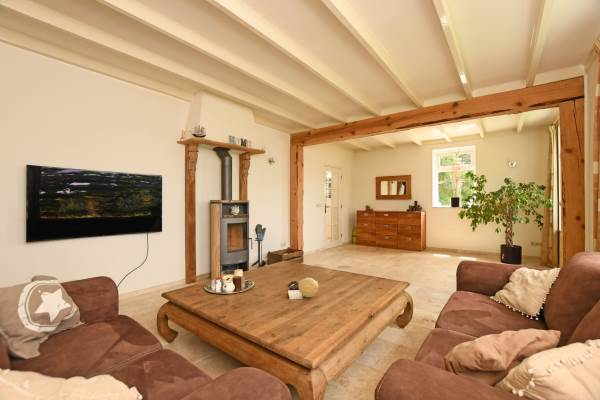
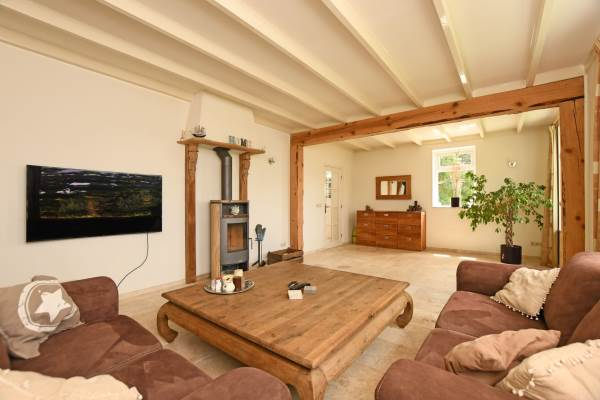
- decorative ball (308, 287)
